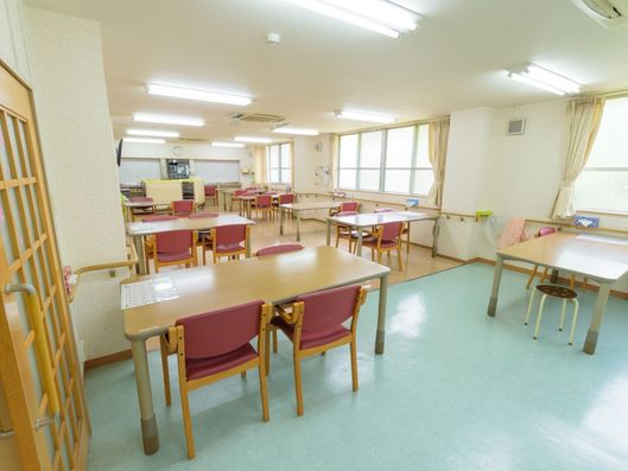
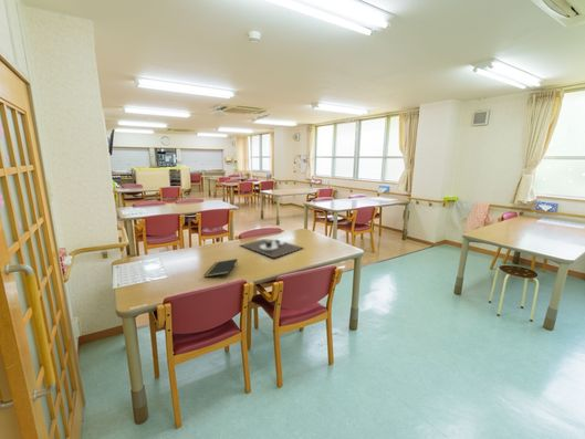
+ place mat (271, 243)
+ notepad (221, 266)
